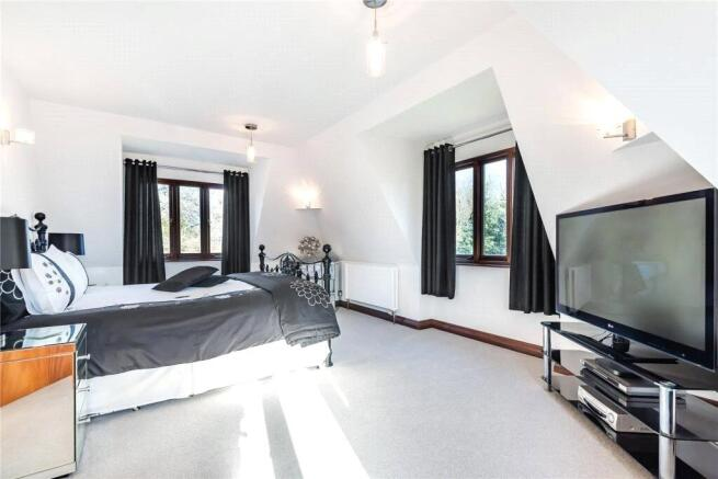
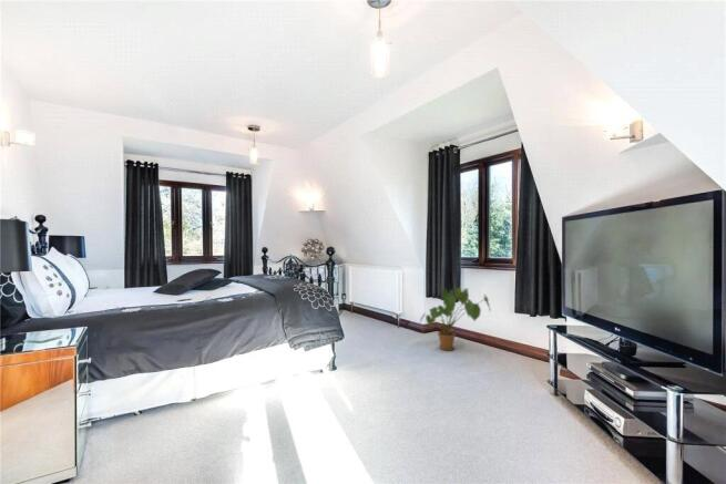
+ house plant (456, 318)
